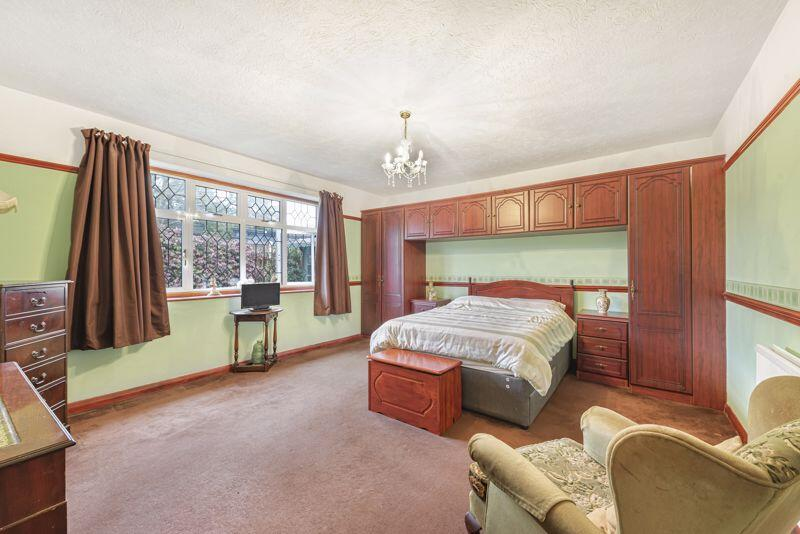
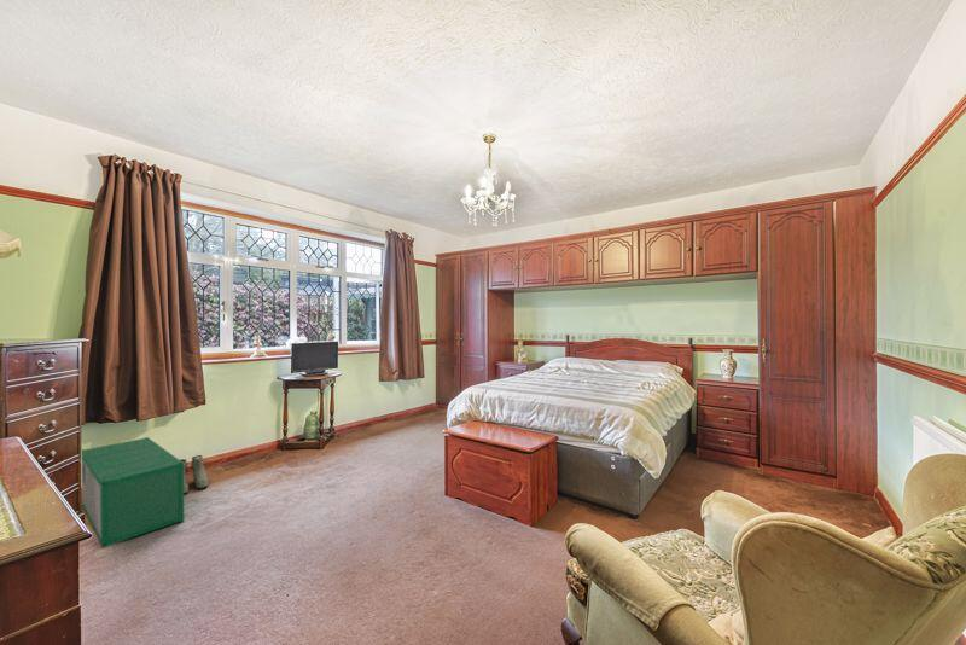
+ boots (193, 473)
+ storage bin (128, 483)
